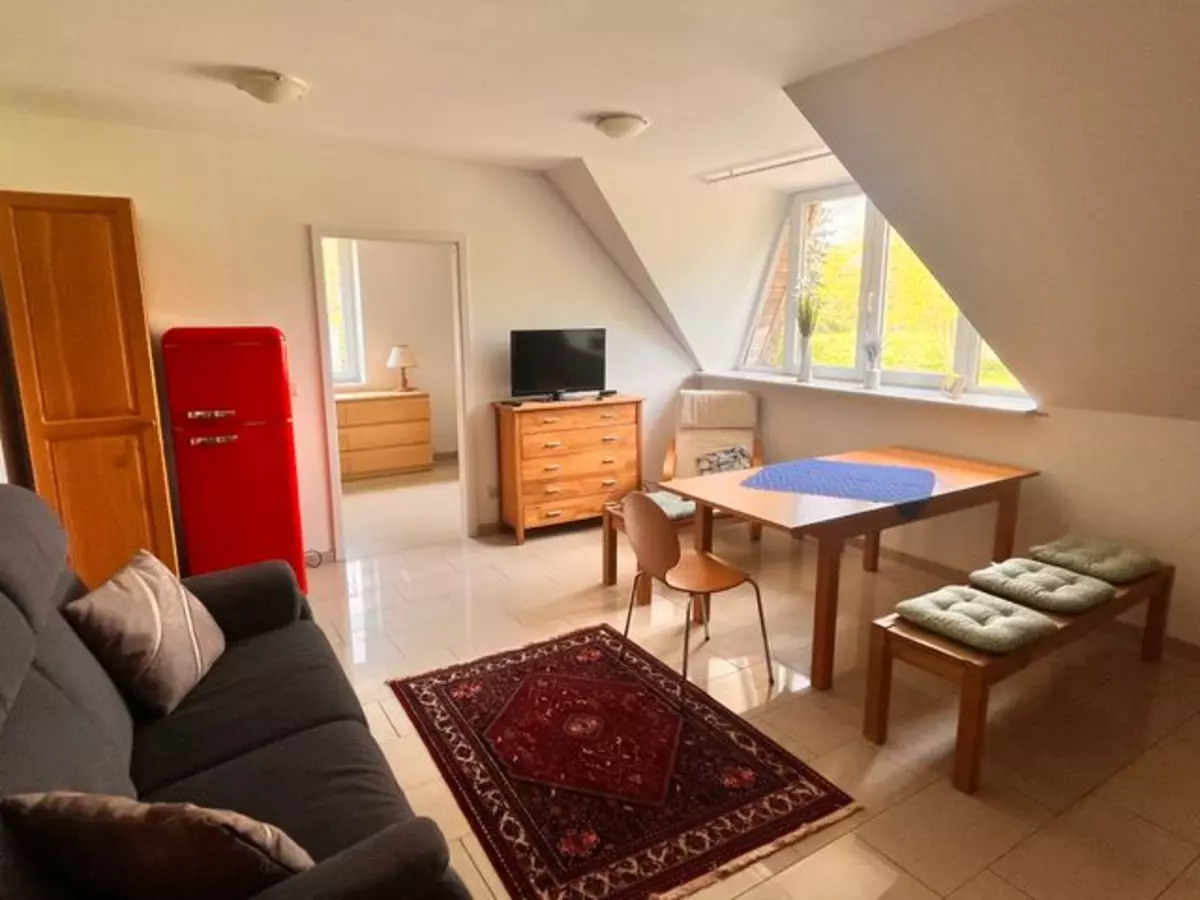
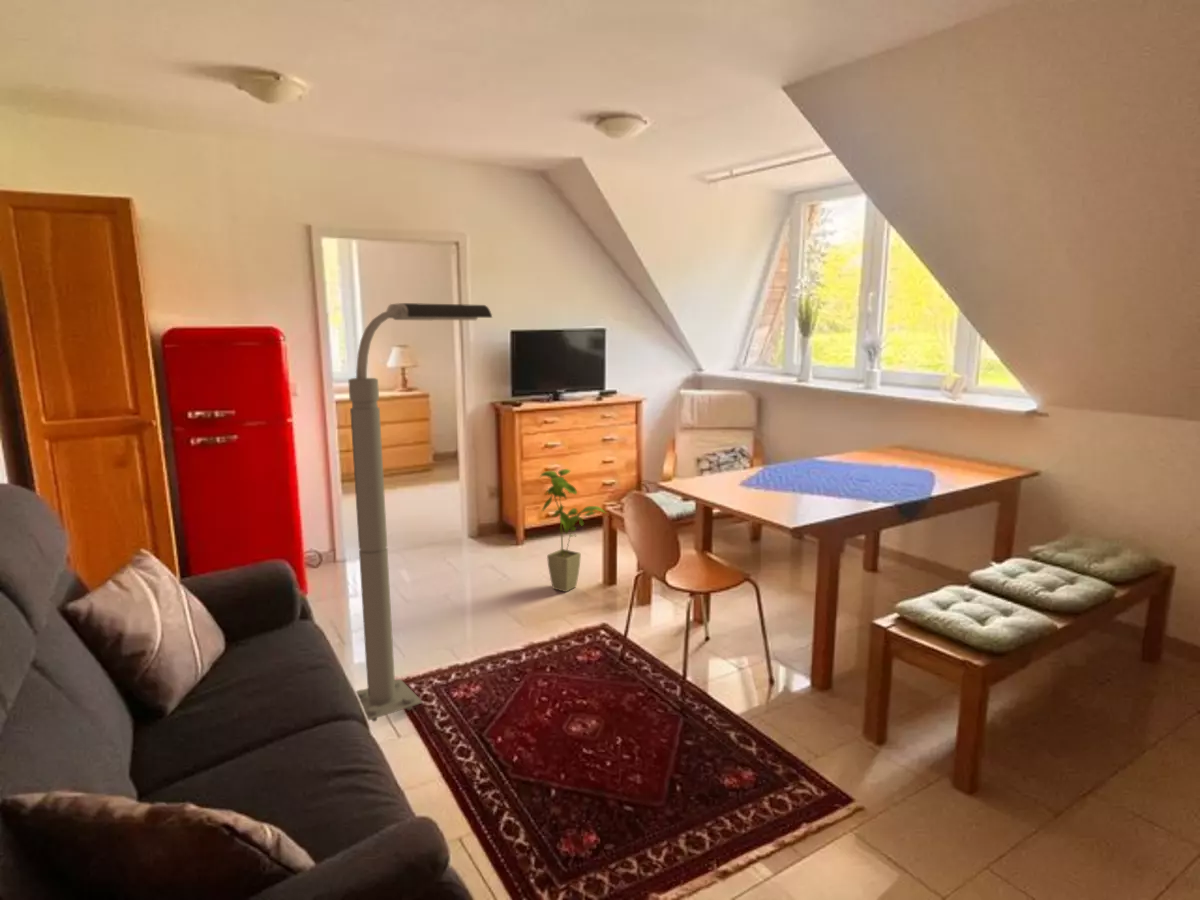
+ floor lamp (385, 513)
+ house plant (567, 531)
